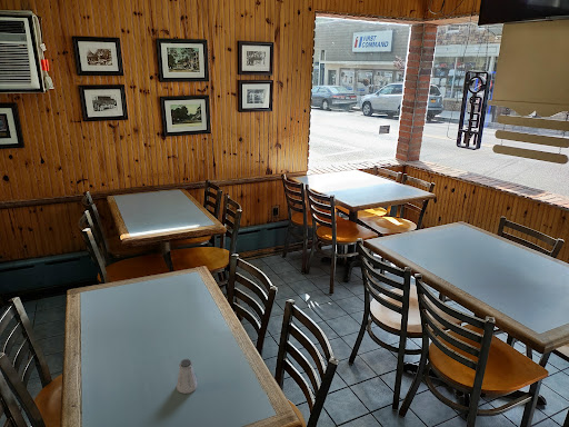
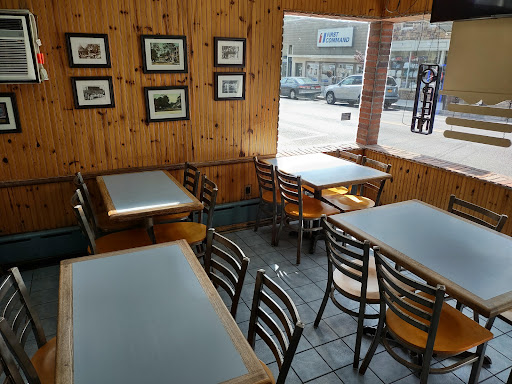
- saltshaker (186, 374)
